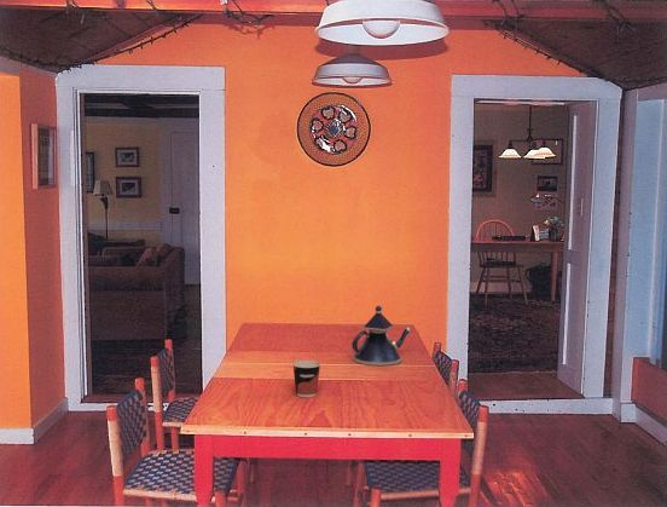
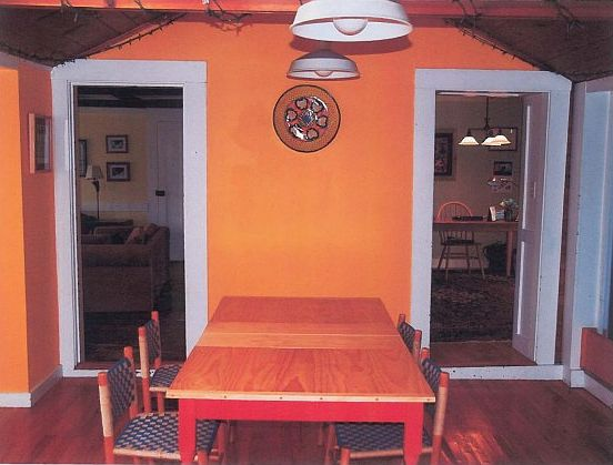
- cup (306, 379)
- teapot (379, 333)
